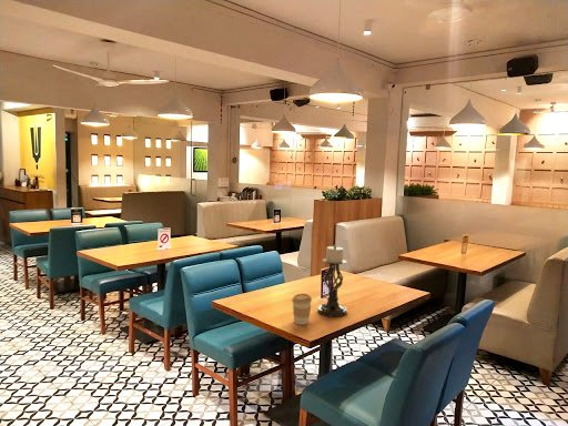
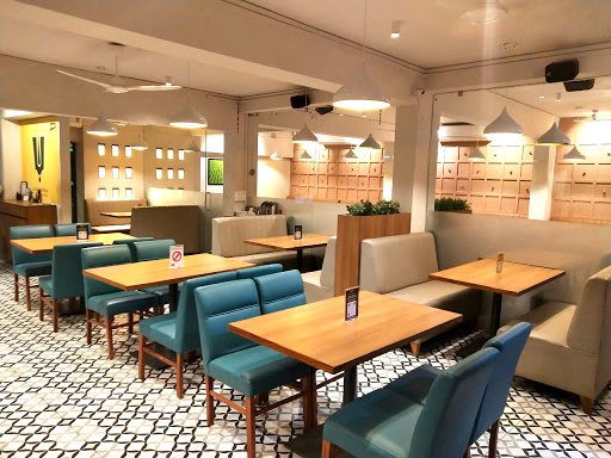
- candle holder (334, 278)
- coffee cup (301, 308)
